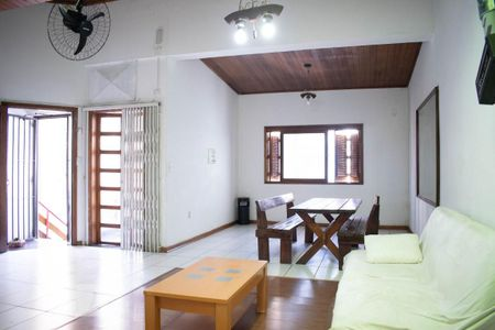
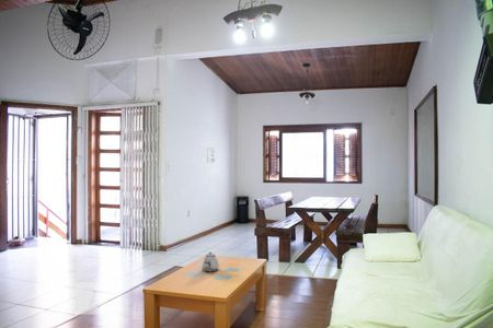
+ teapot (209, 261)
